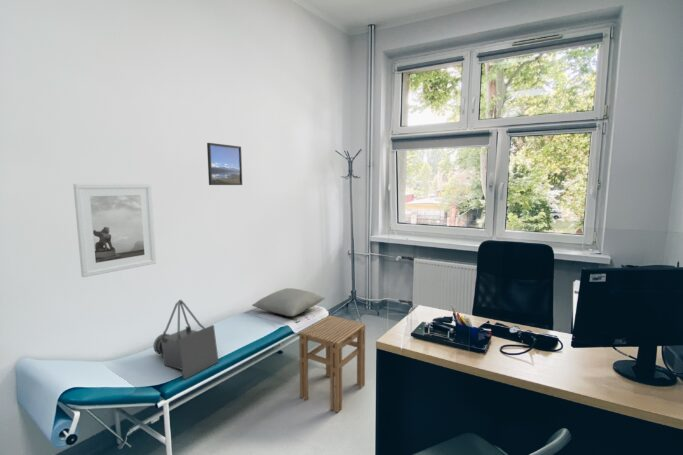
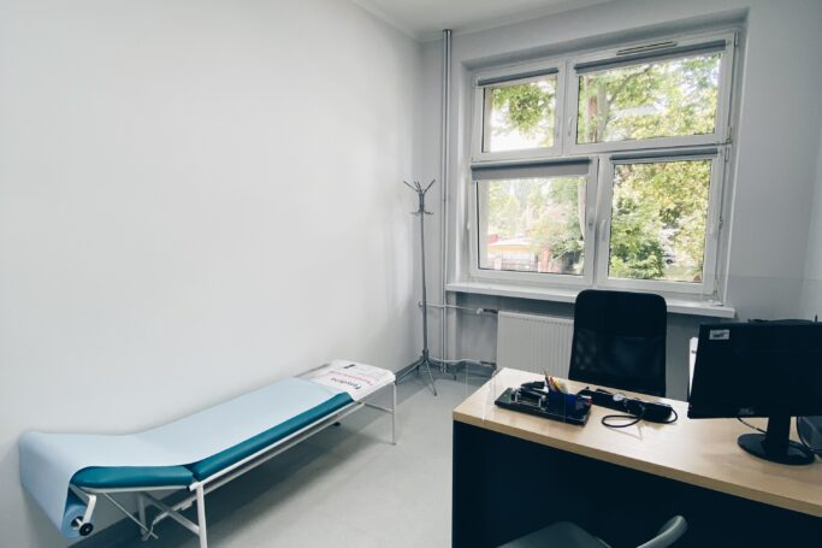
- pillow (289, 301)
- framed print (225, 165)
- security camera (179, 330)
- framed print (118, 227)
- stool (333, 359)
